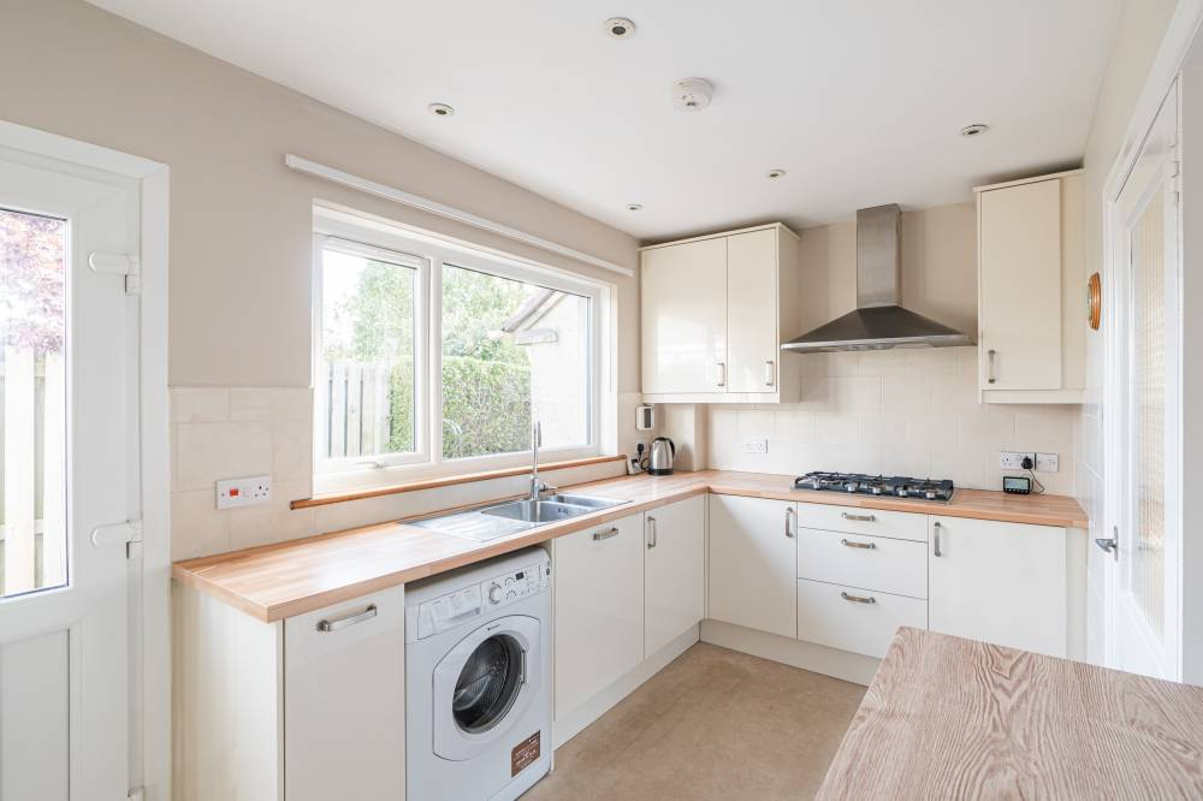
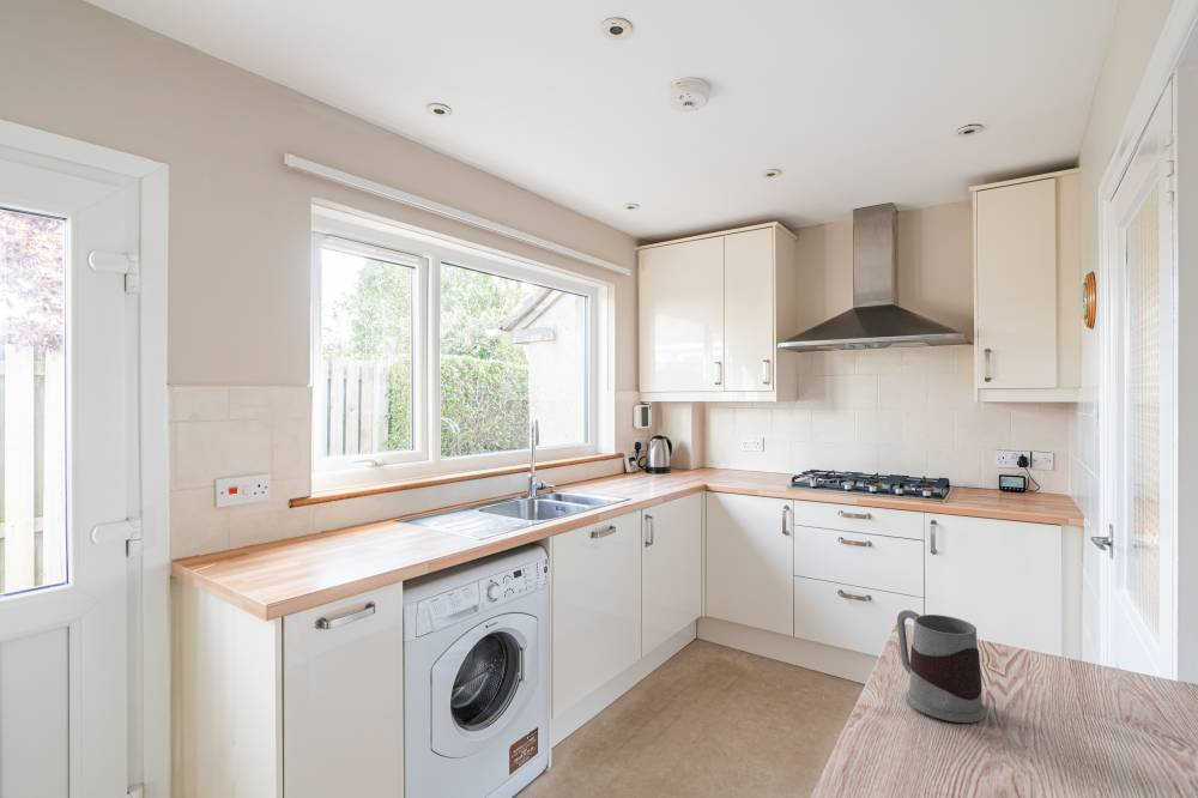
+ mug (934, 659)
